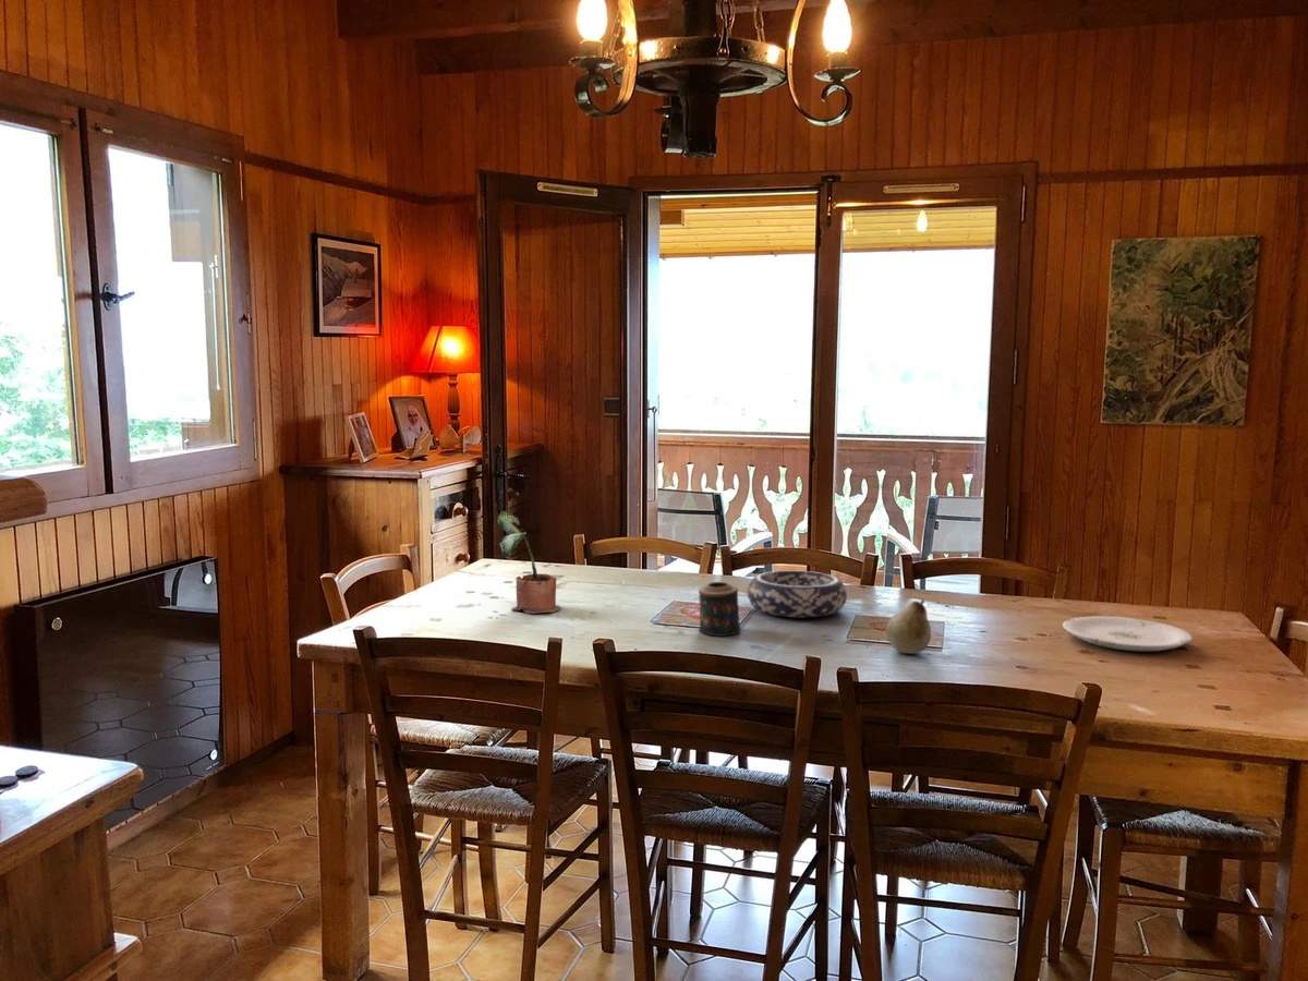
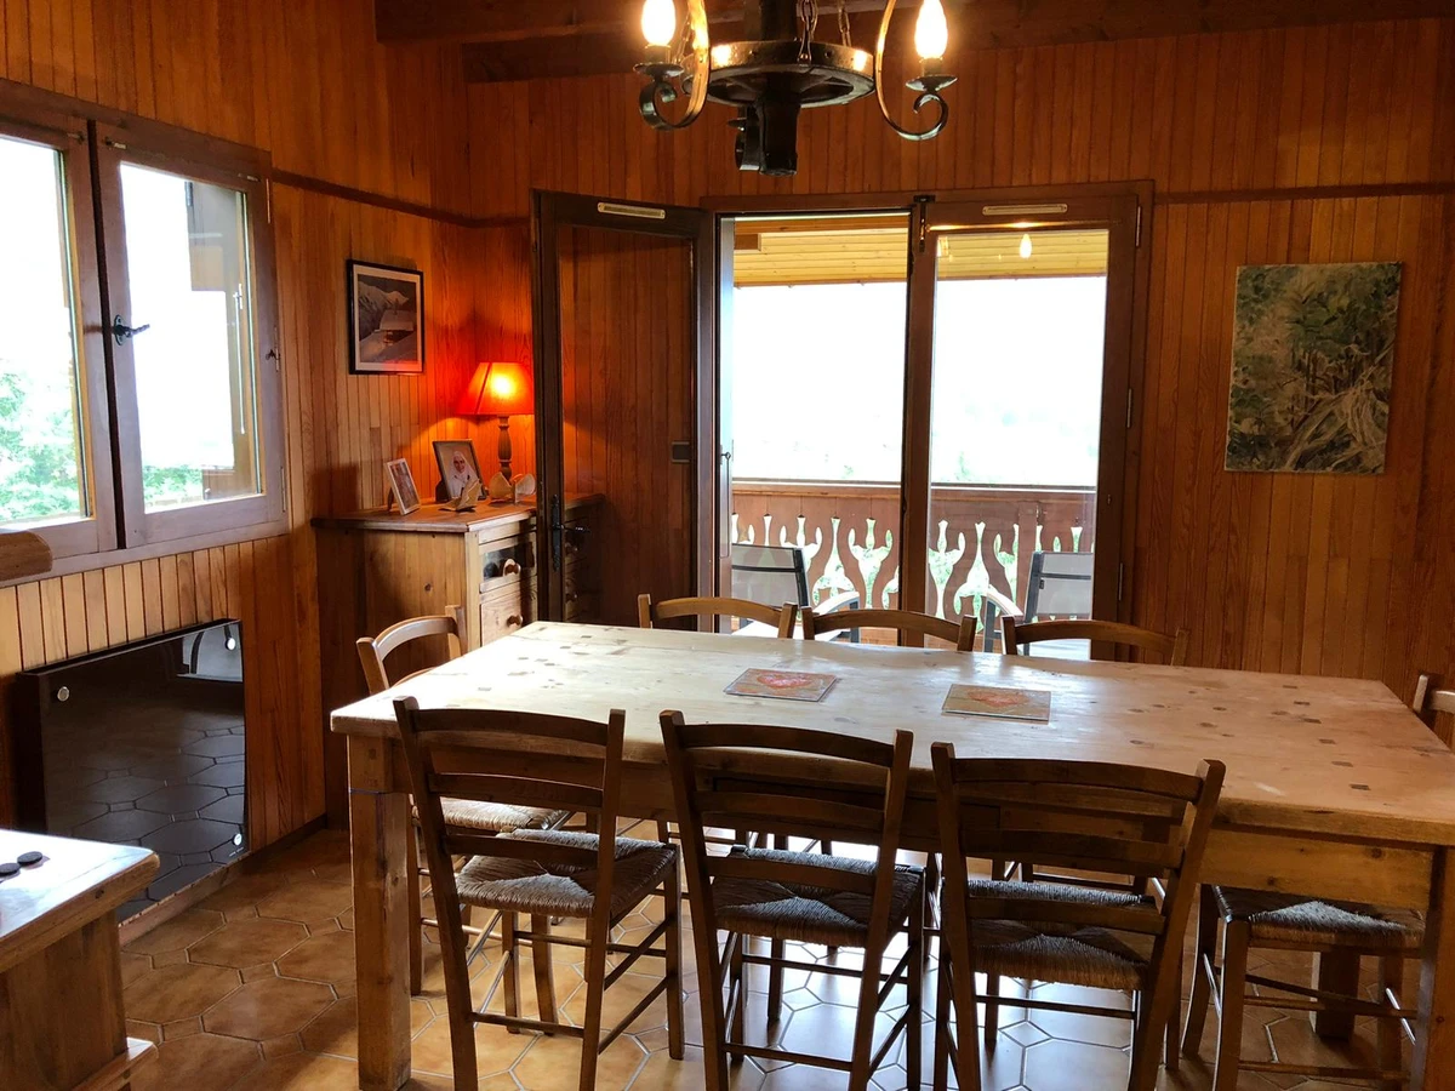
- decorative bowl (796, 594)
- potted plant (531, 560)
- plate (1125, 634)
- candle (717, 606)
- fruit (908, 625)
